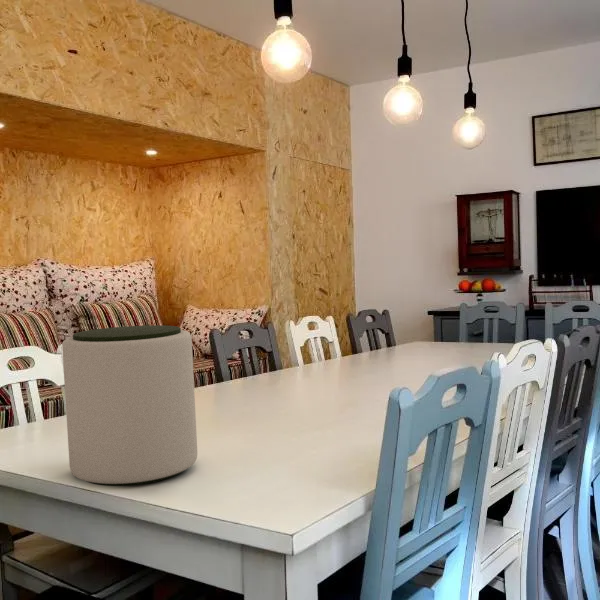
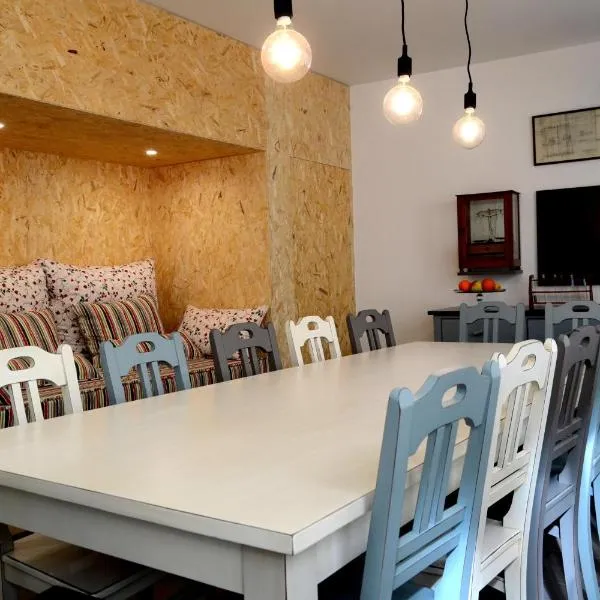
- plant pot (131, 400)
